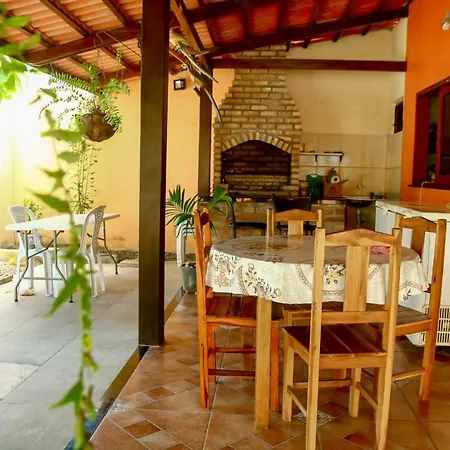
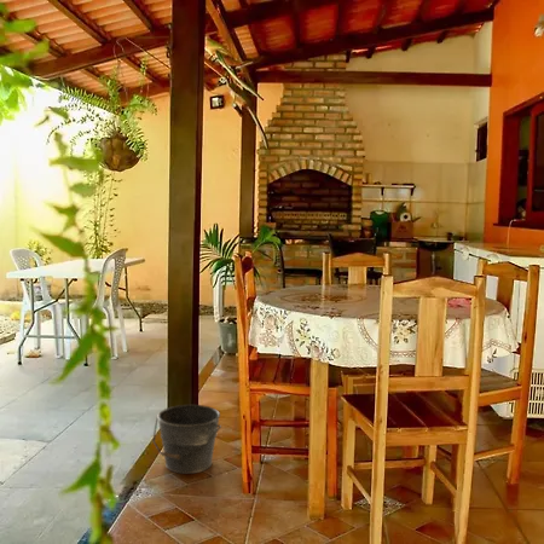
+ bucket (187, 439)
